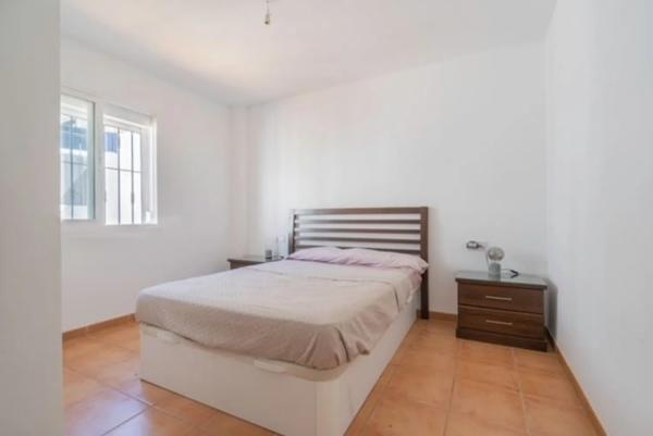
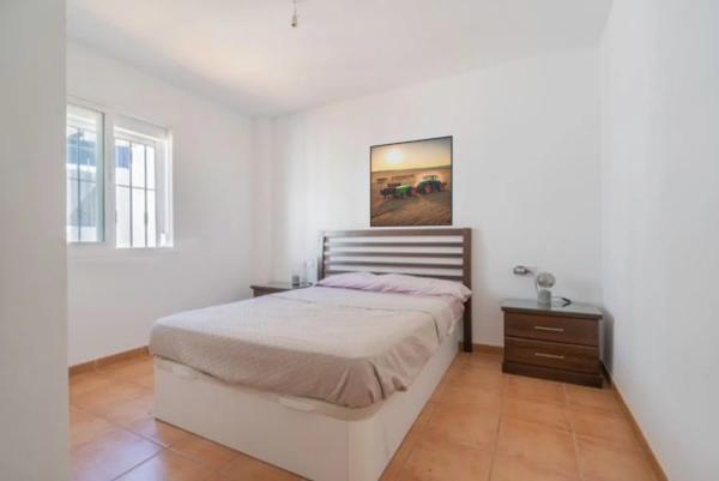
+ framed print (409, 184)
